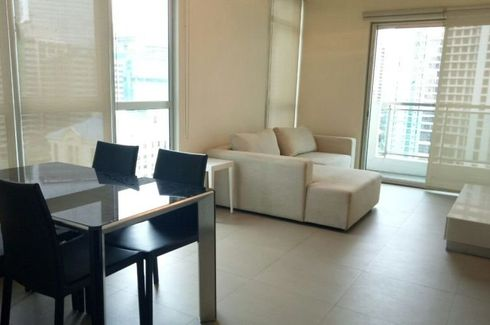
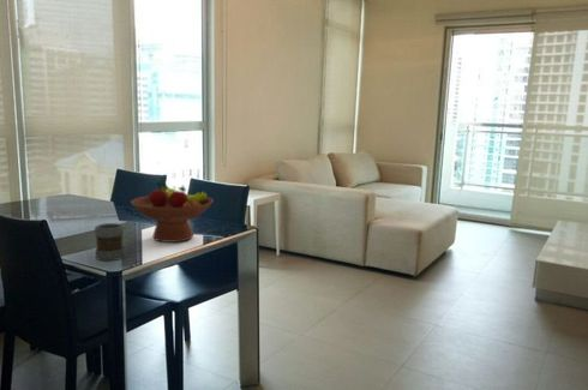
+ fruit bowl (173, 211)
+ mug (107, 240)
